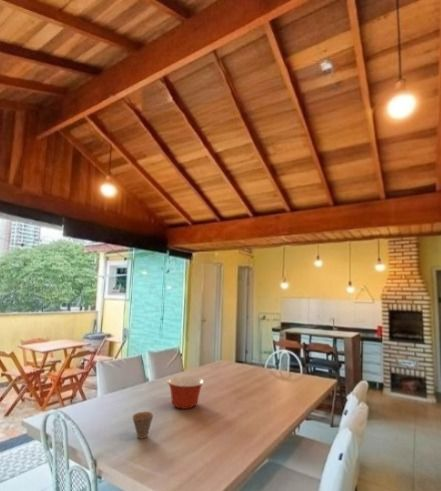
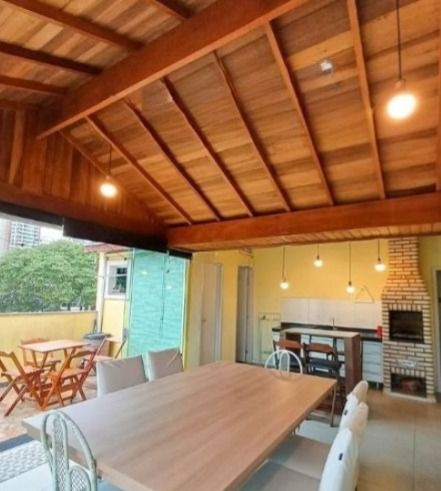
- mixing bowl (185, 393)
- cup (142, 425)
